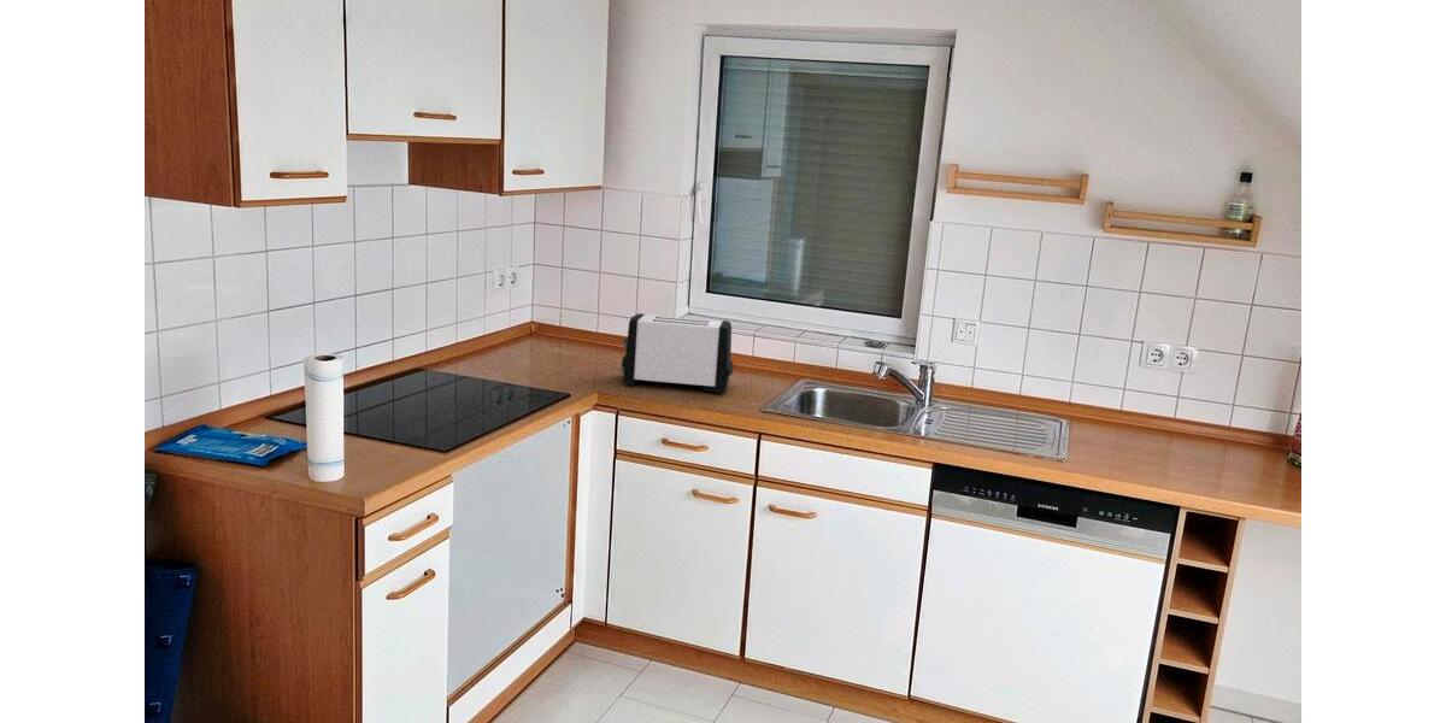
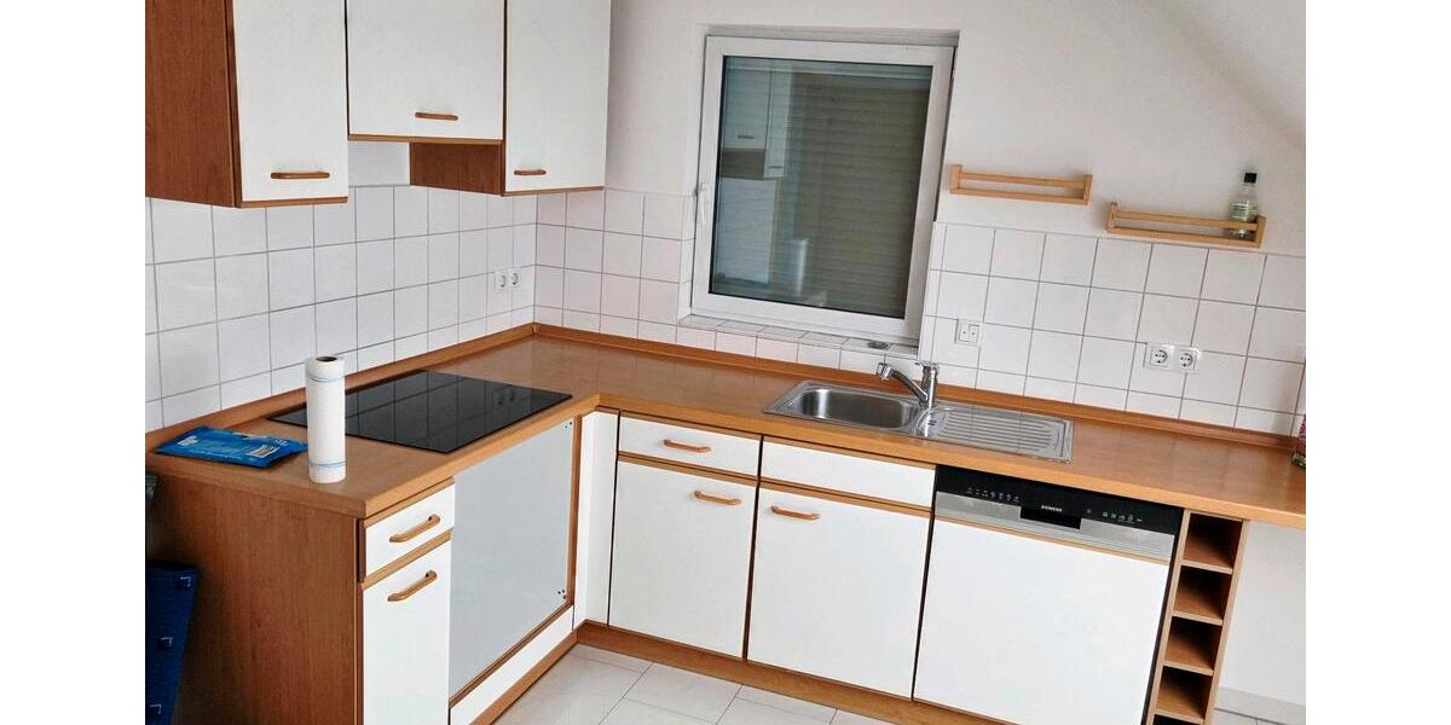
- toaster (677, 352)
